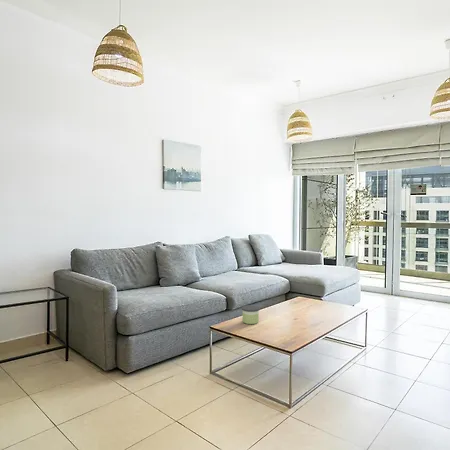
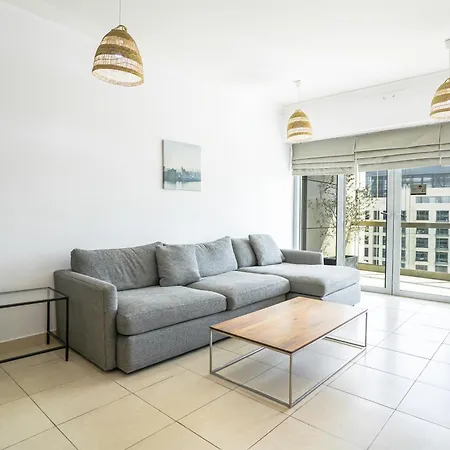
- candle (250, 314)
